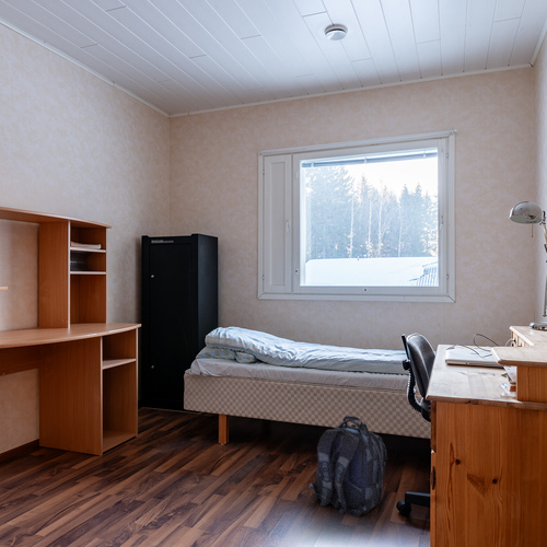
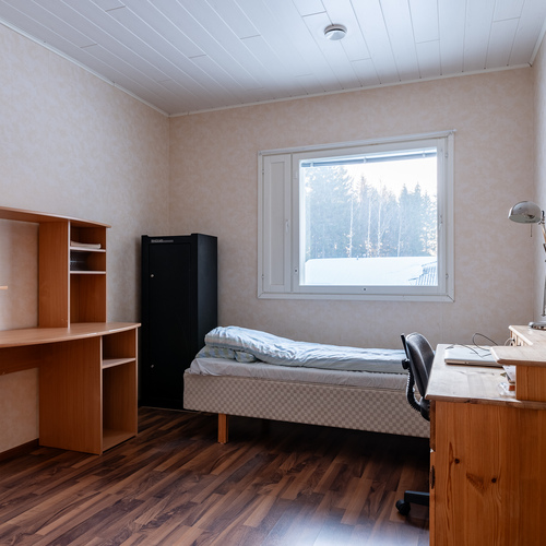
- backpack (349, 457)
